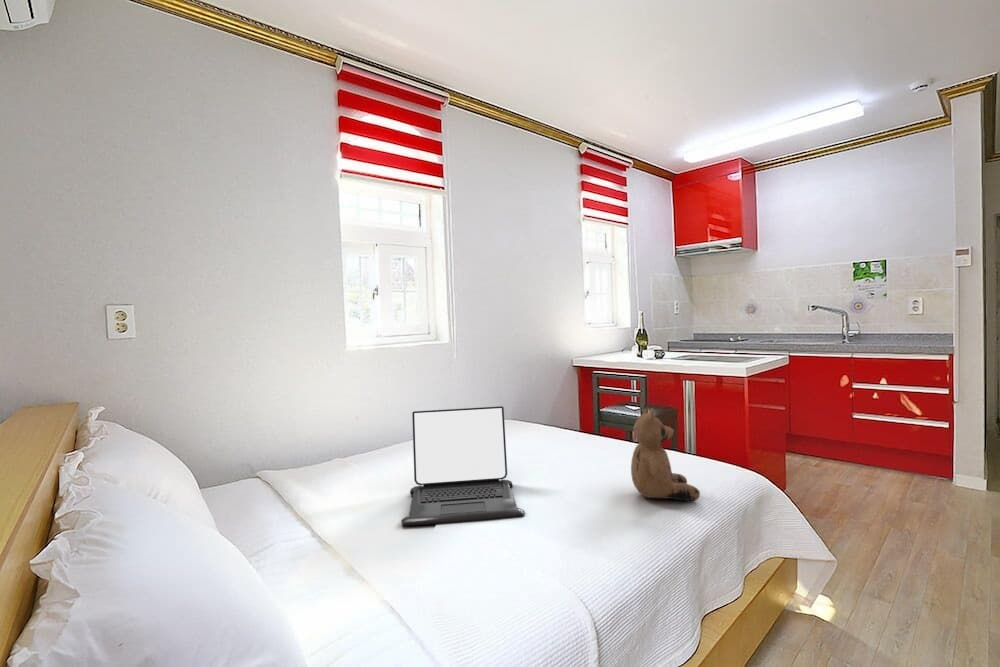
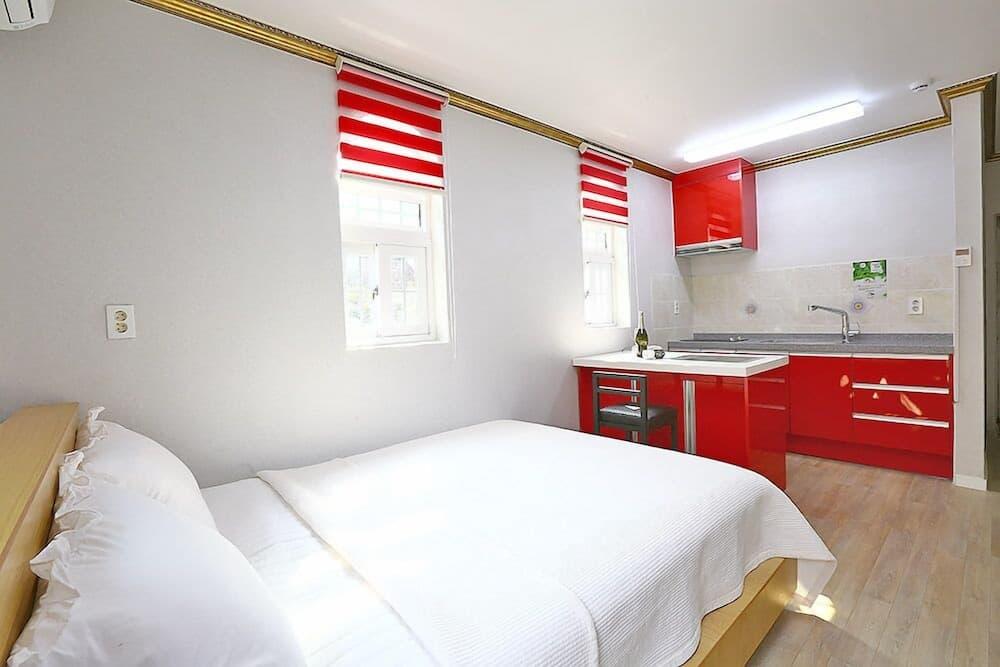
- laptop (460, 460)
- teddy bear (662, 450)
